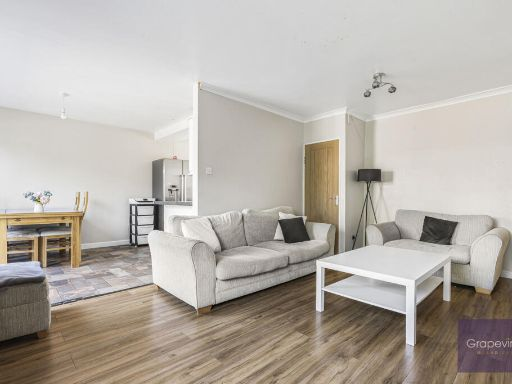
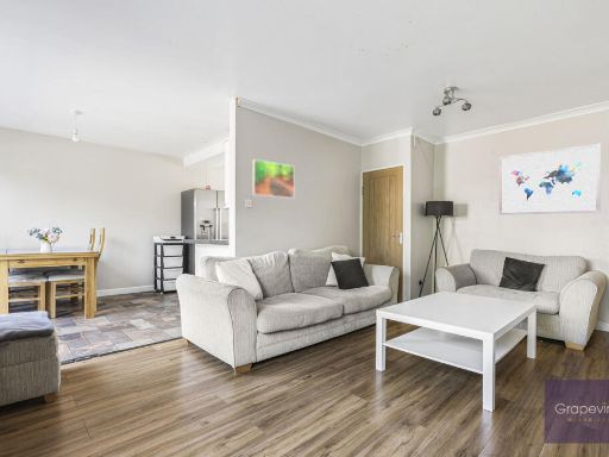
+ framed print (274, 180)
+ wall art (545, 182)
